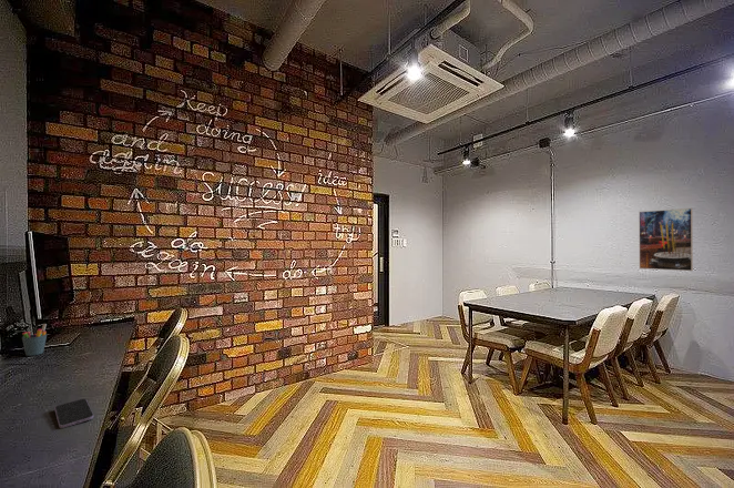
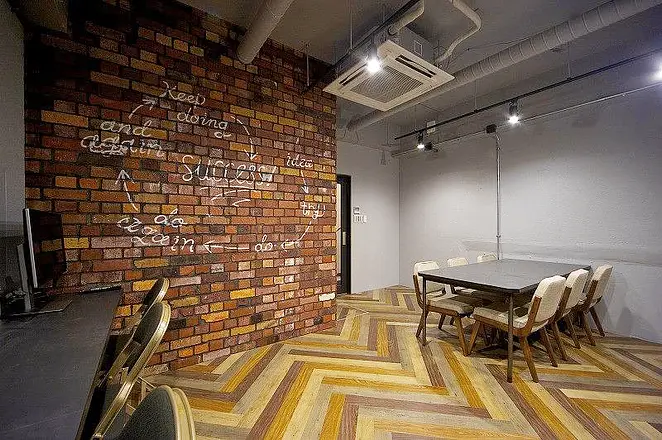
- smartphone (73, 411)
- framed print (664, 240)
- pen holder (34, 339)
